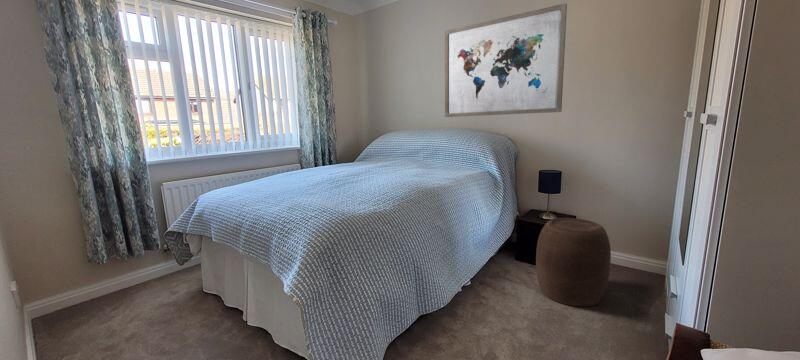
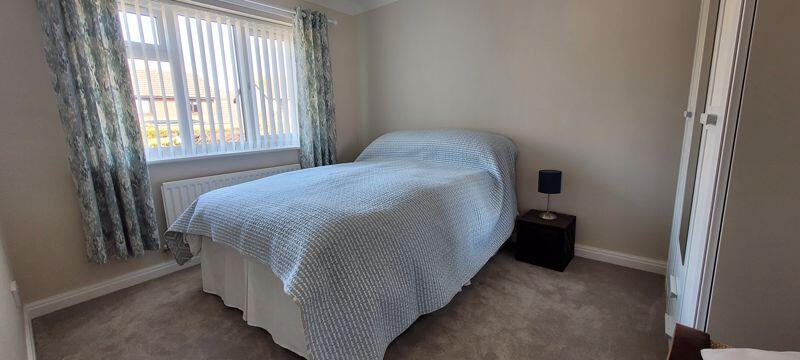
- wall art (498, 67)
- stool (571, 258)
